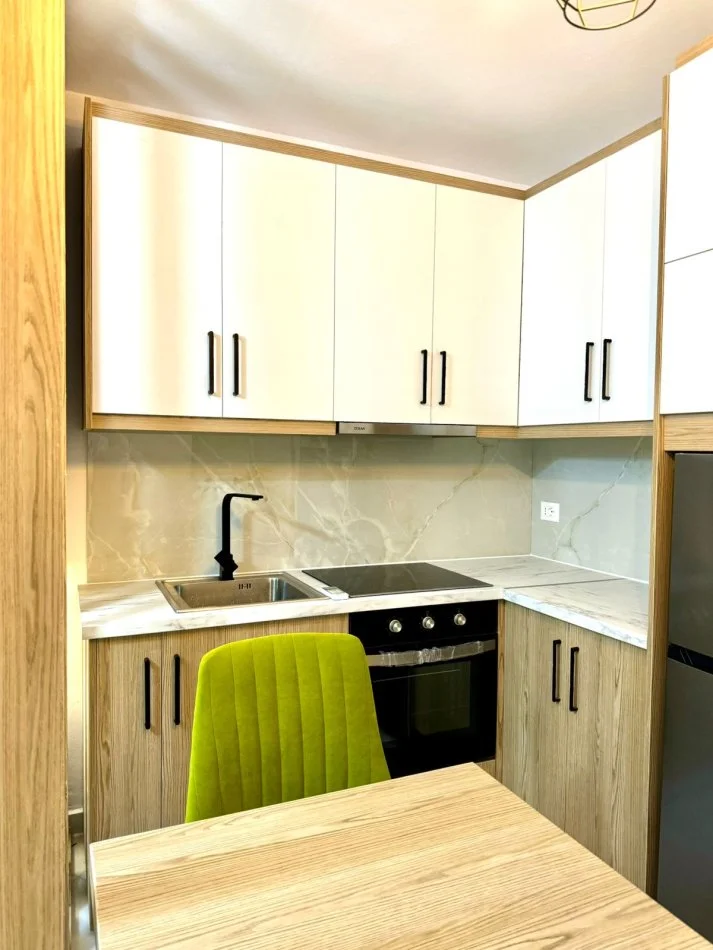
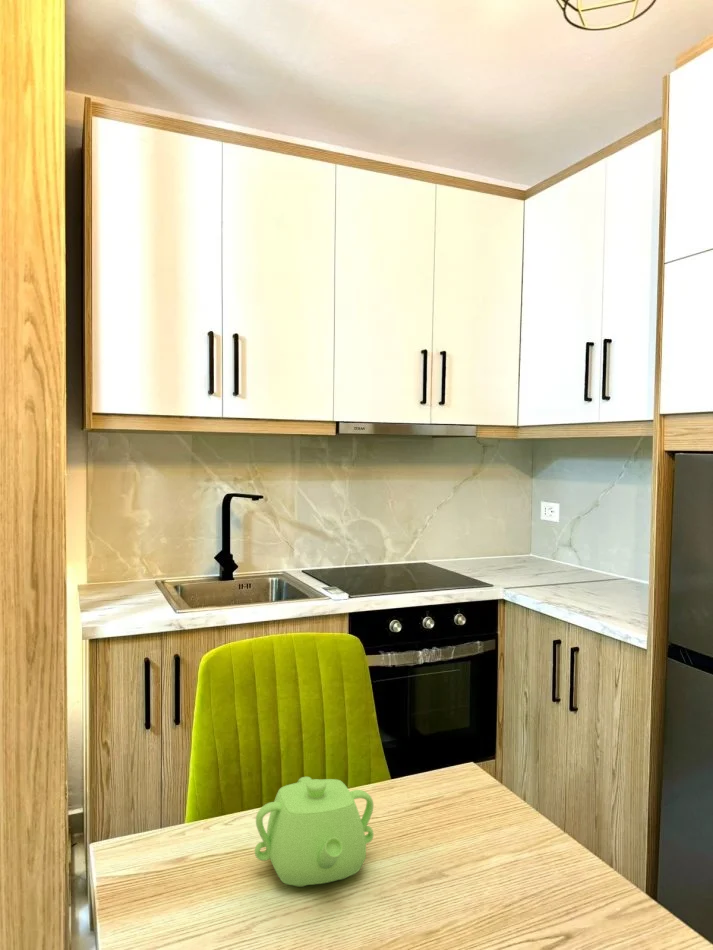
+ teapot (318, 829)
